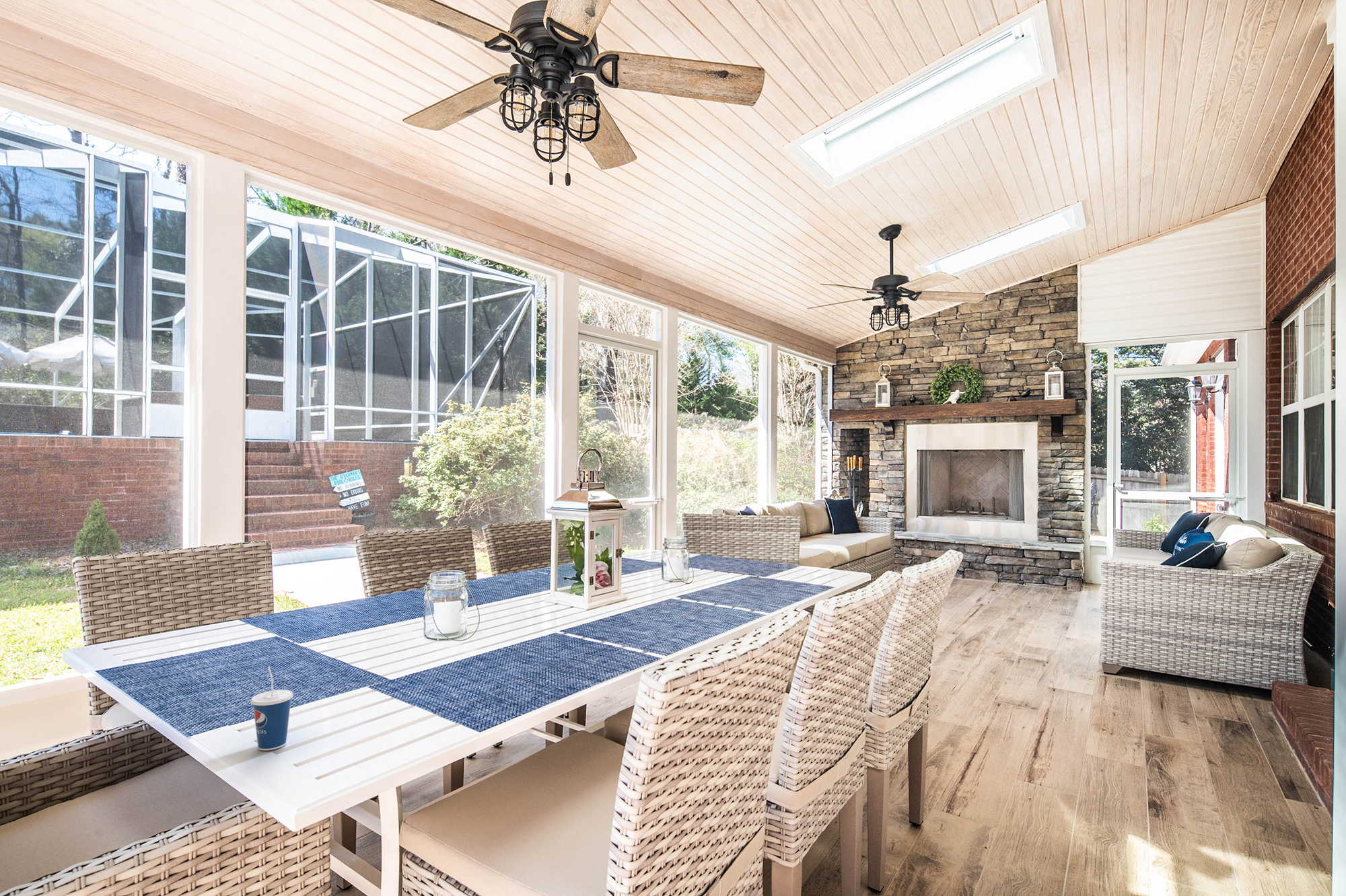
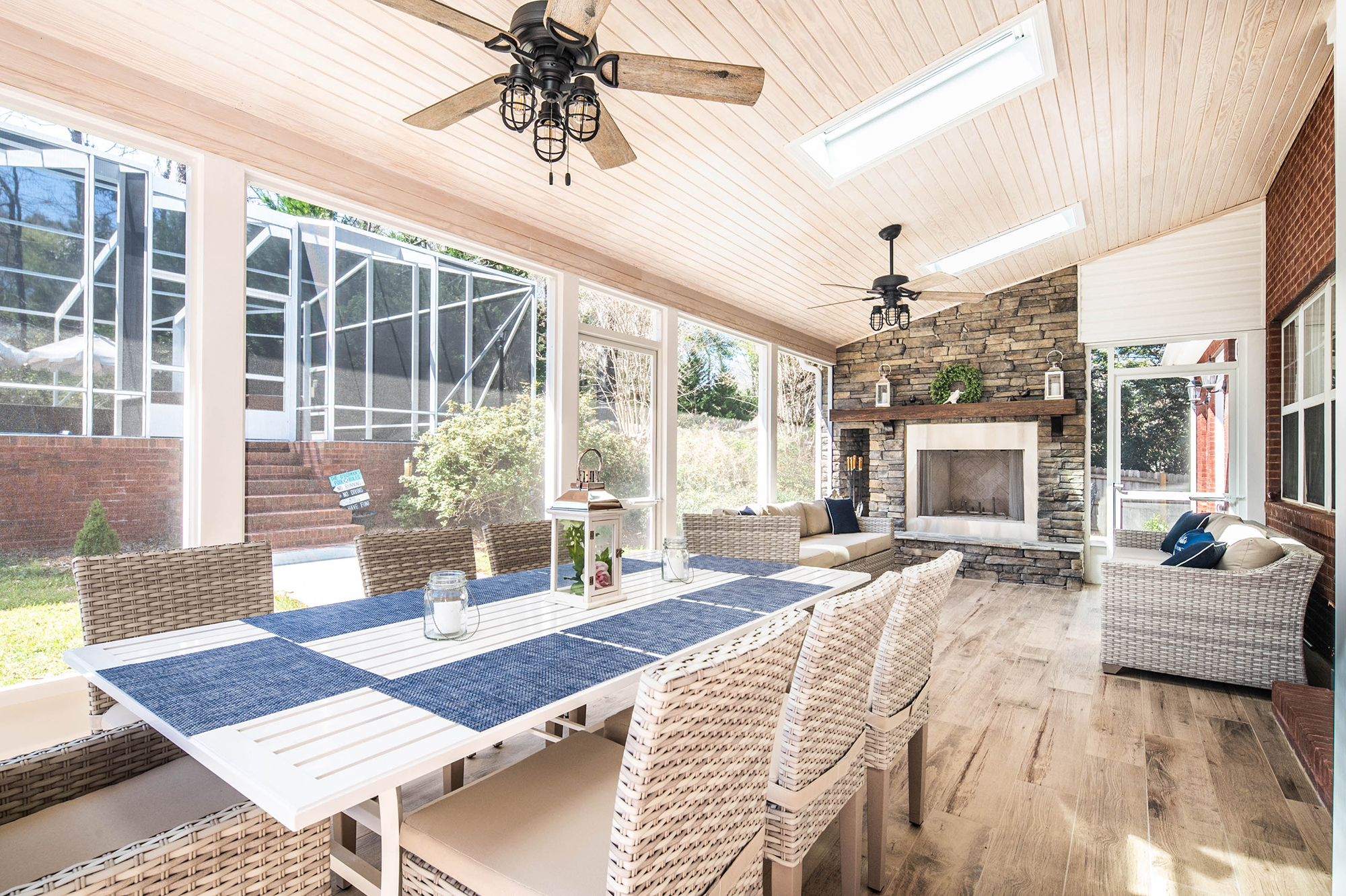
- cup (272, 706)
